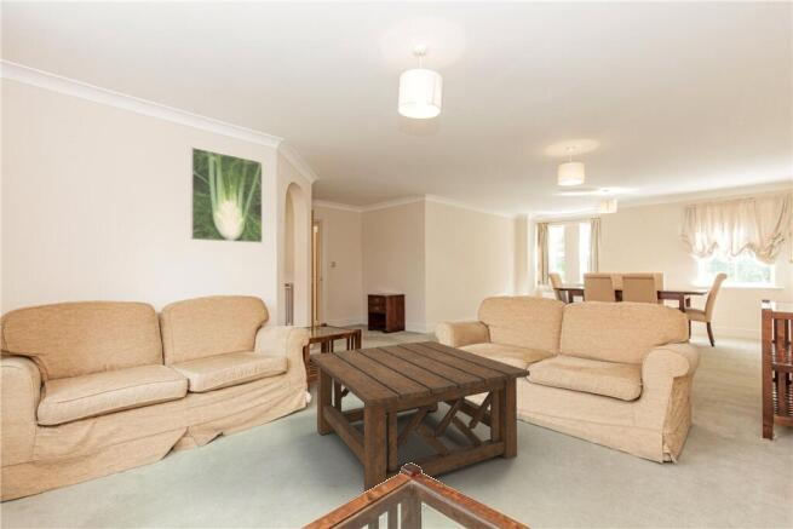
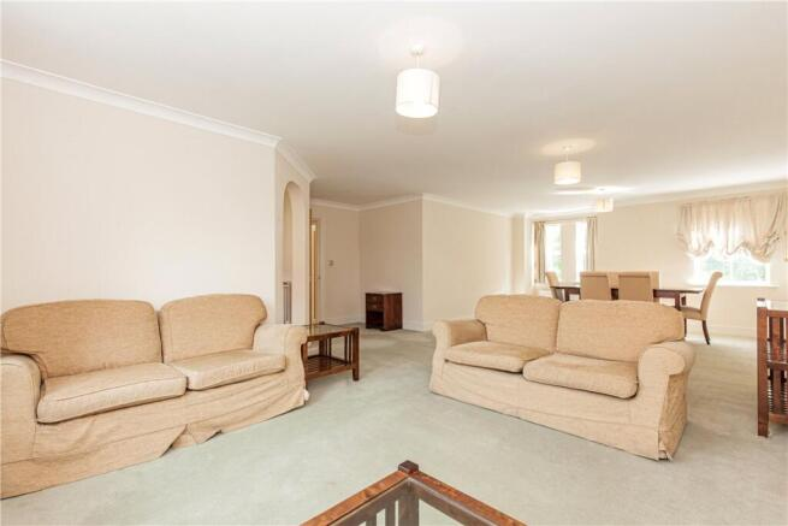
- coffee table (409, 401)
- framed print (228, 197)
